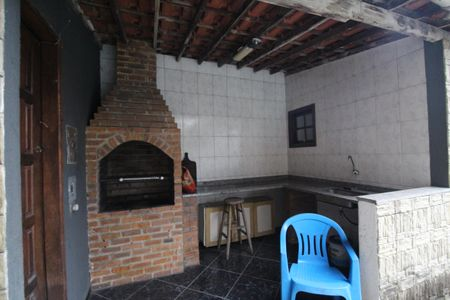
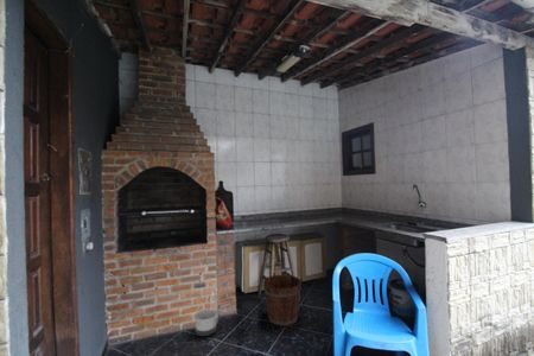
+ planter (205, 323)
+ bucket (281, 299)
